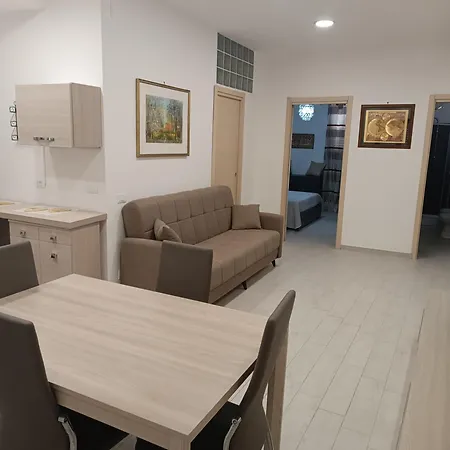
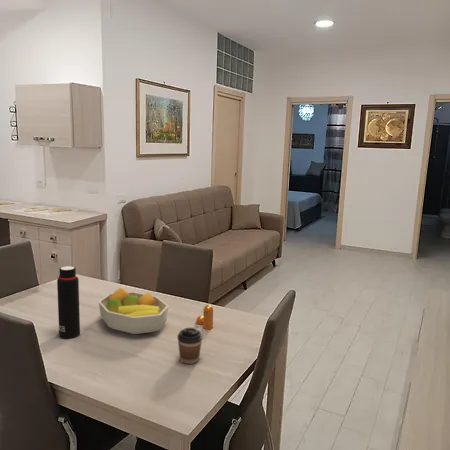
+ fruit bowl (133, 309)
+ coffee cup (189, 344)
+ pepper shaker (204, 313)
+ water bottle (67, 301)
